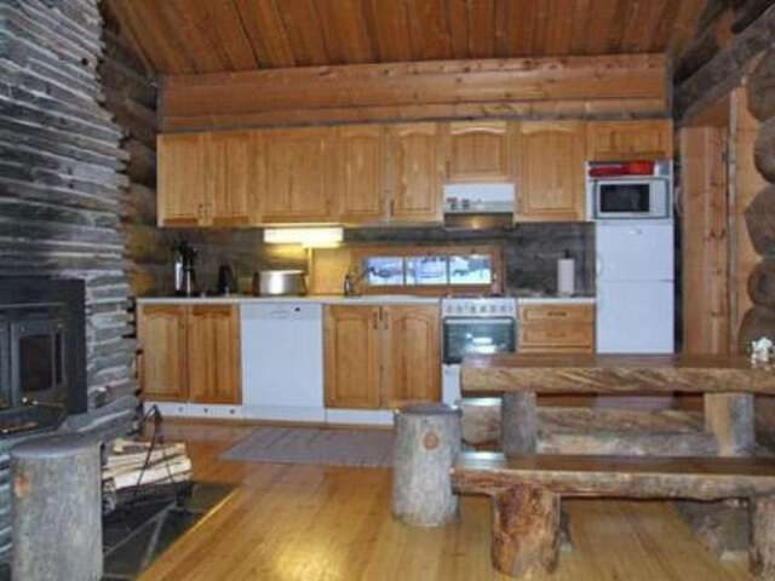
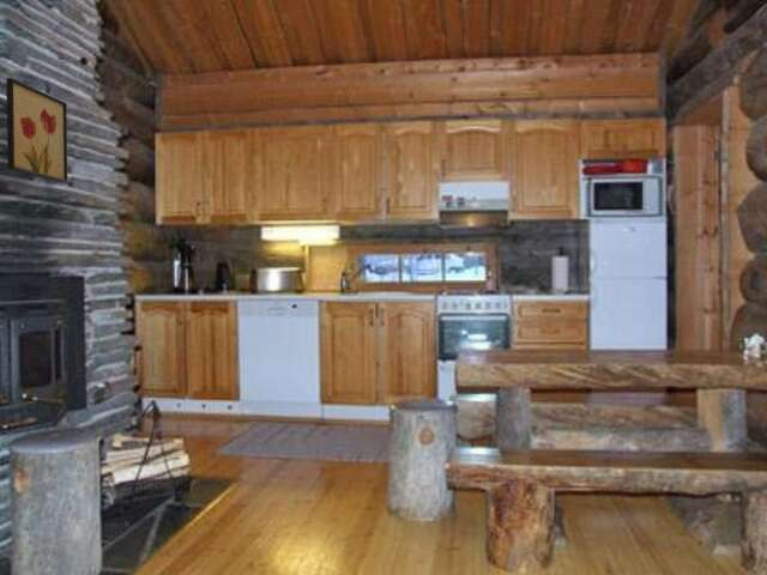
+ wall art (37, 133)
